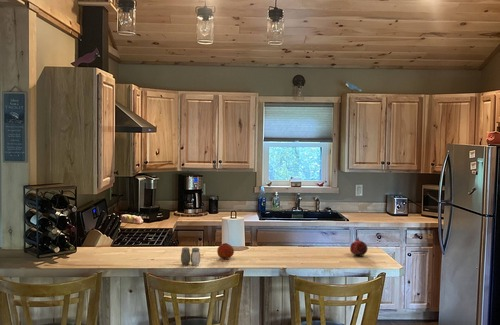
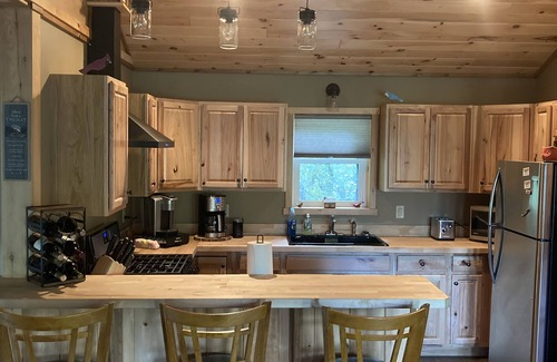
- fruit (225, 250)
- fruit (358, 246)
- salt and pepper shaker (191, 256)
